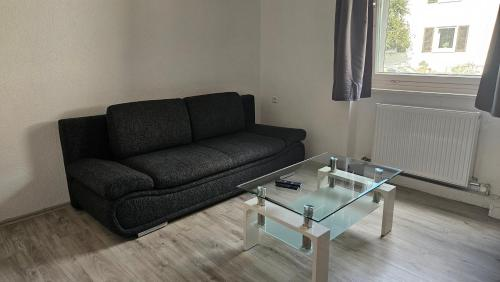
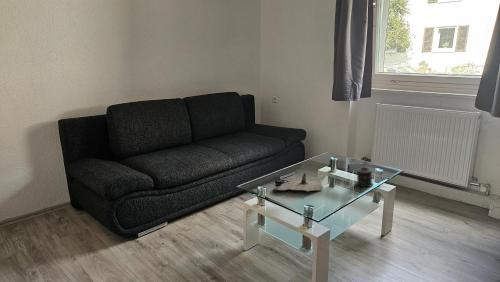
+ magazine (300, 180)
+ candle (365, 175)
